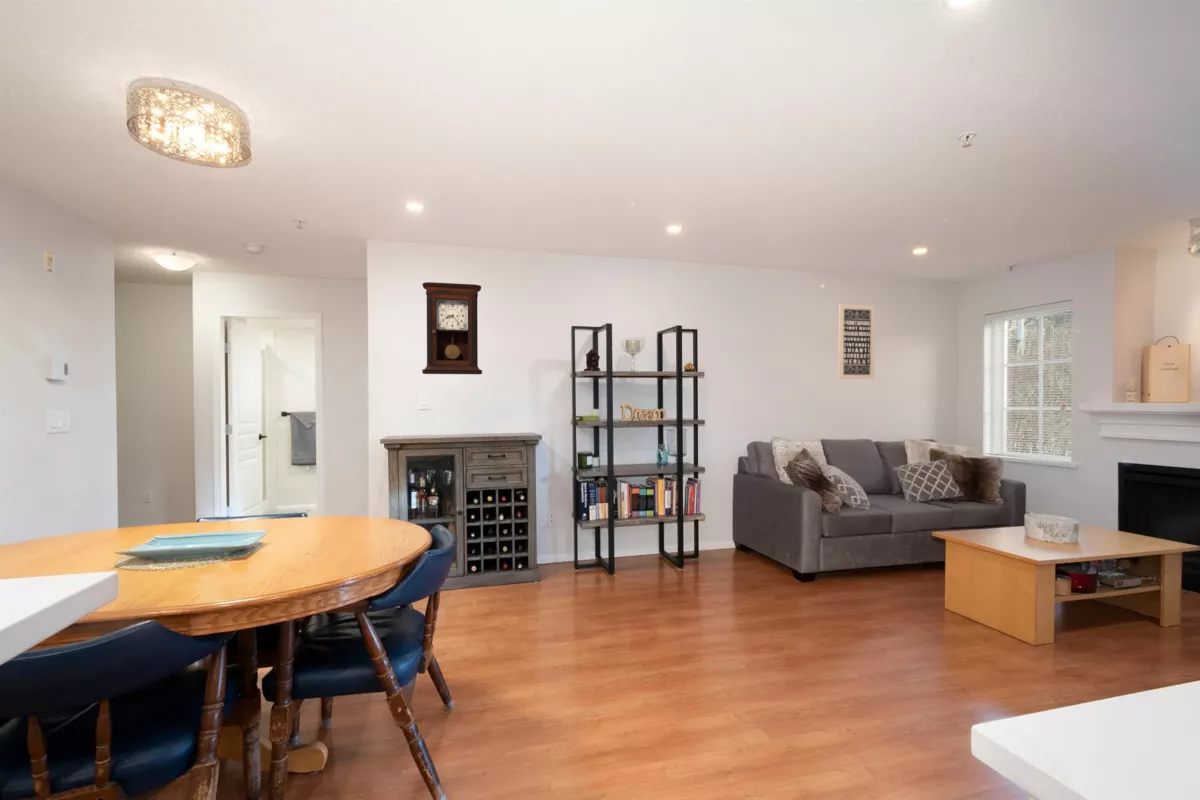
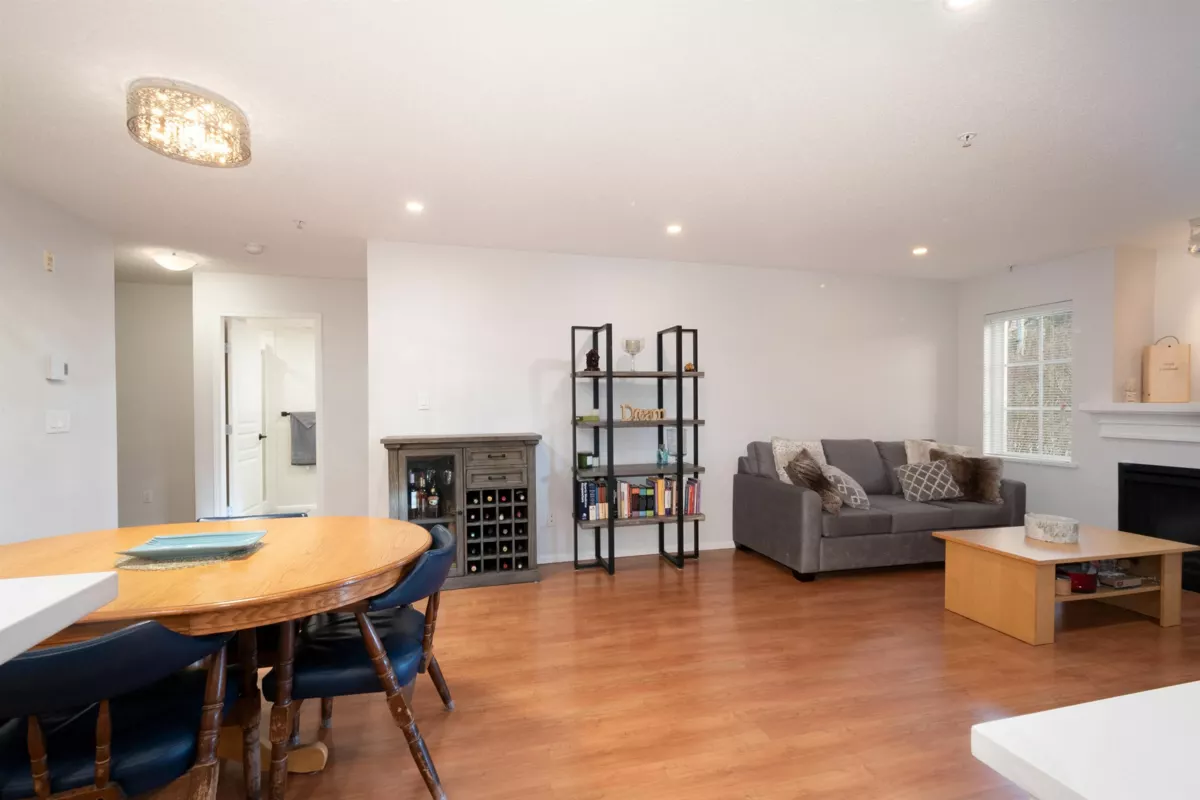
- pendulum clock (452, 329)
- wall art (856, 342)
